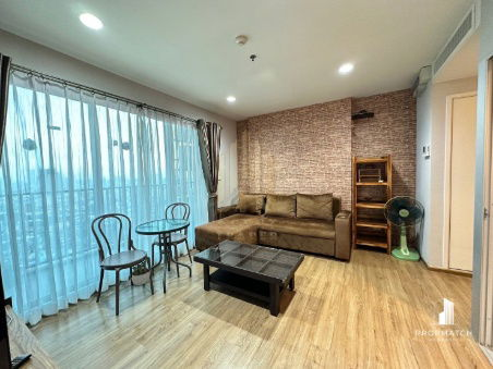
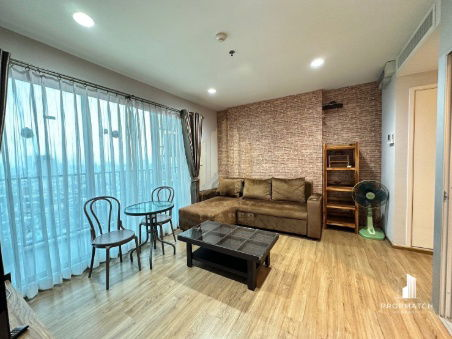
- potted plant (139, 267)
